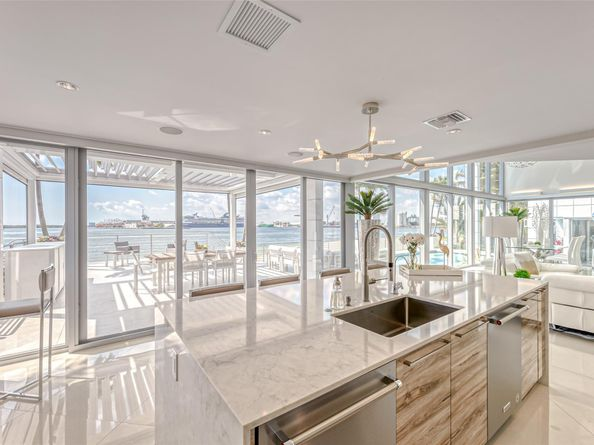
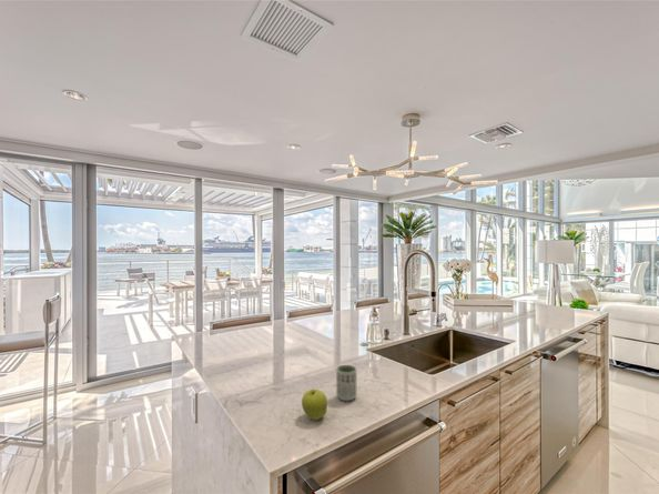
+ cup (346, 382)
+ fruit (314, 403)
